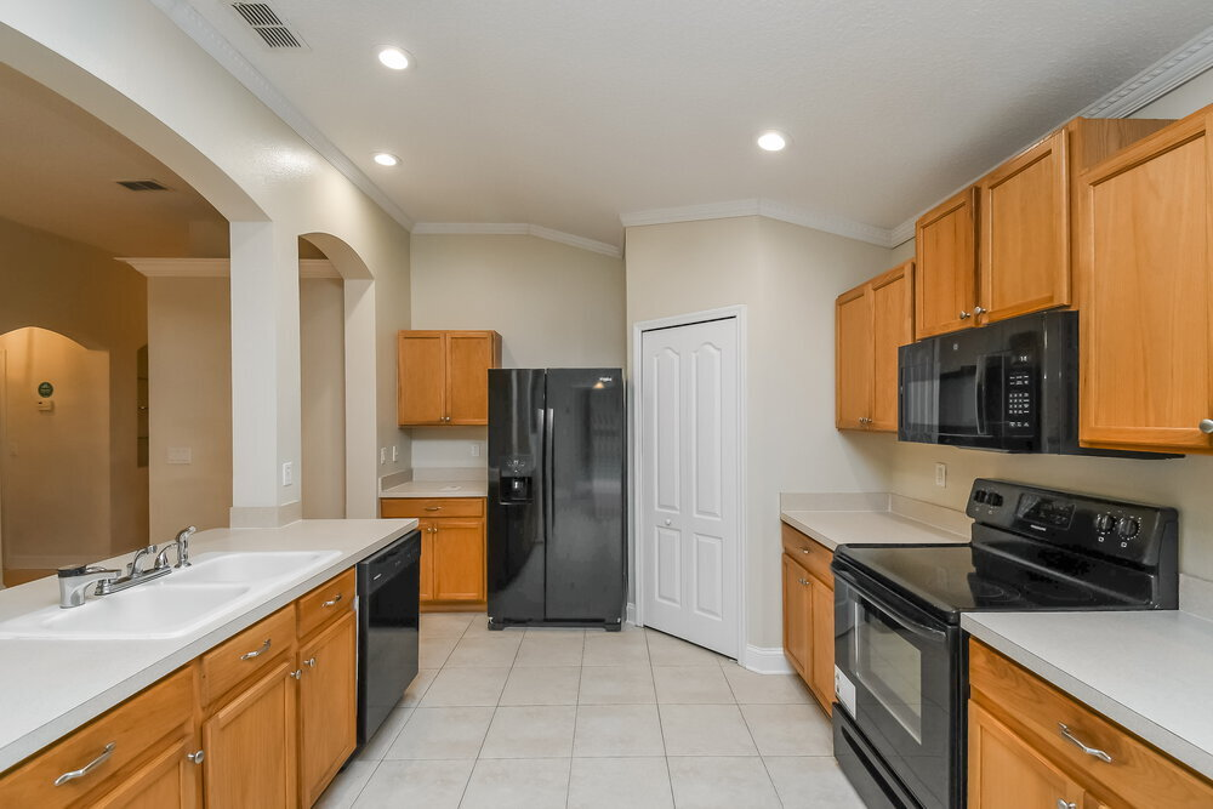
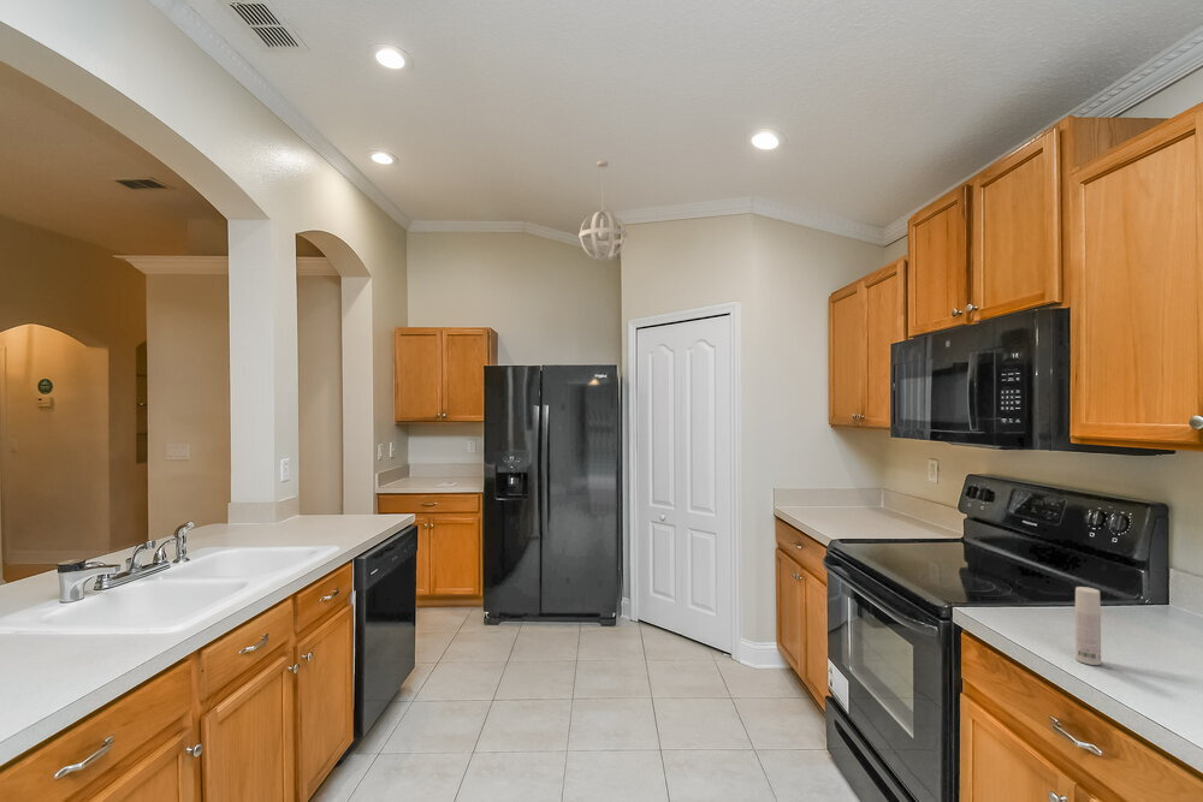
+ pendant light (603, 212)
+ bottle (1088, 624)
